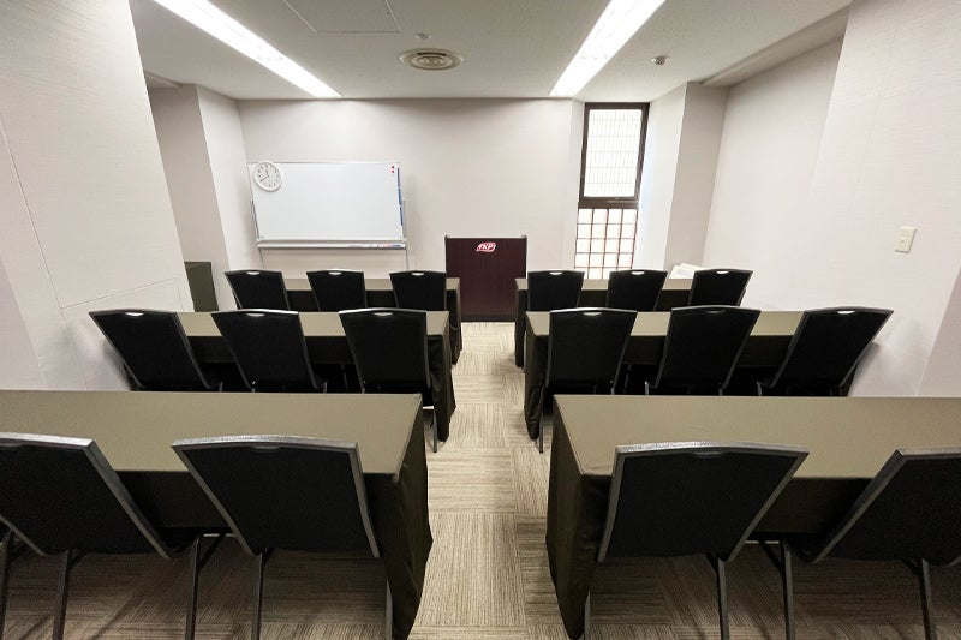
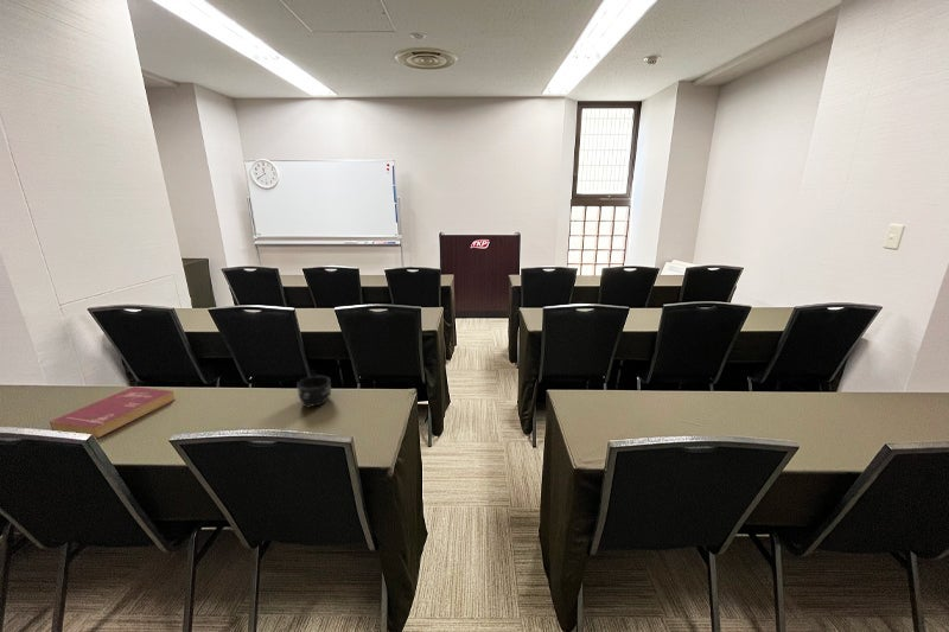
+ book (117, 409)
+ mug (312, 394)
